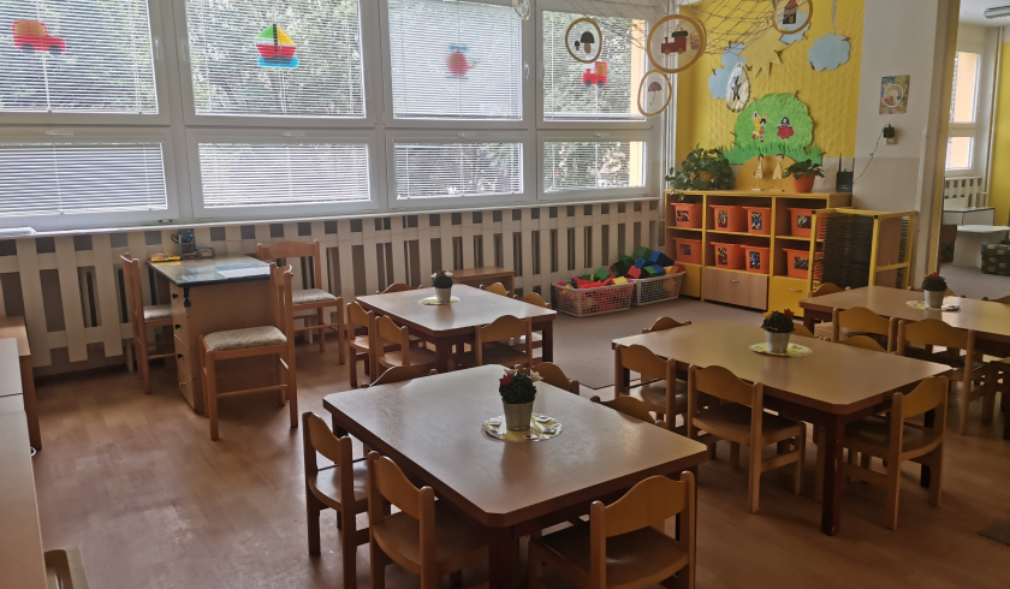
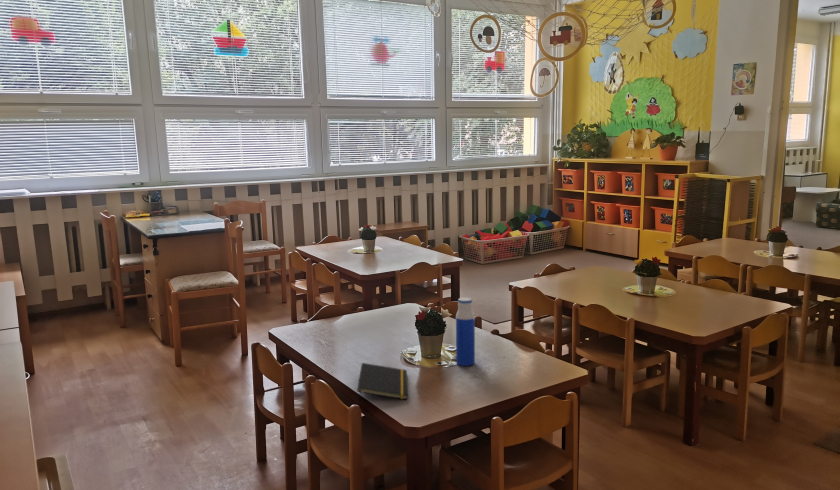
+ water bottle (465, 331)
+ notepad (383, 380)
